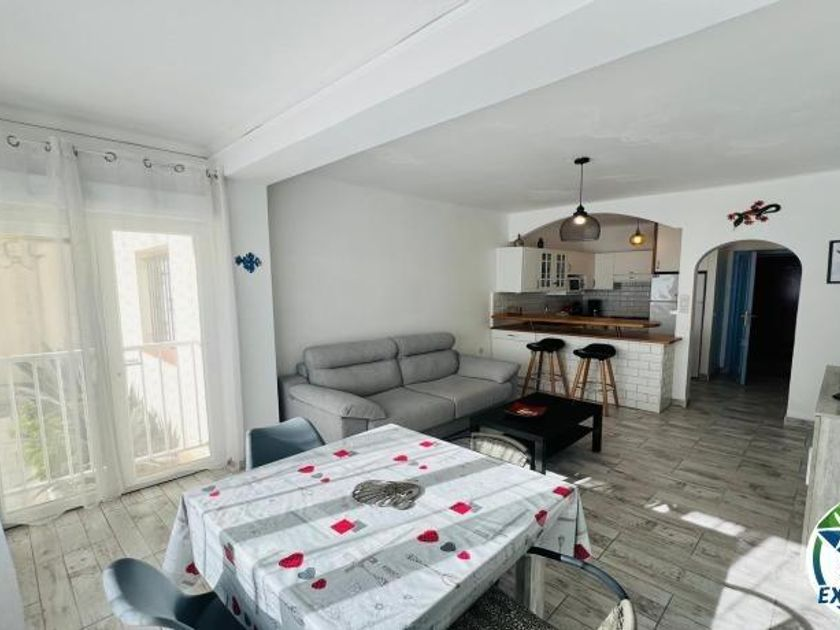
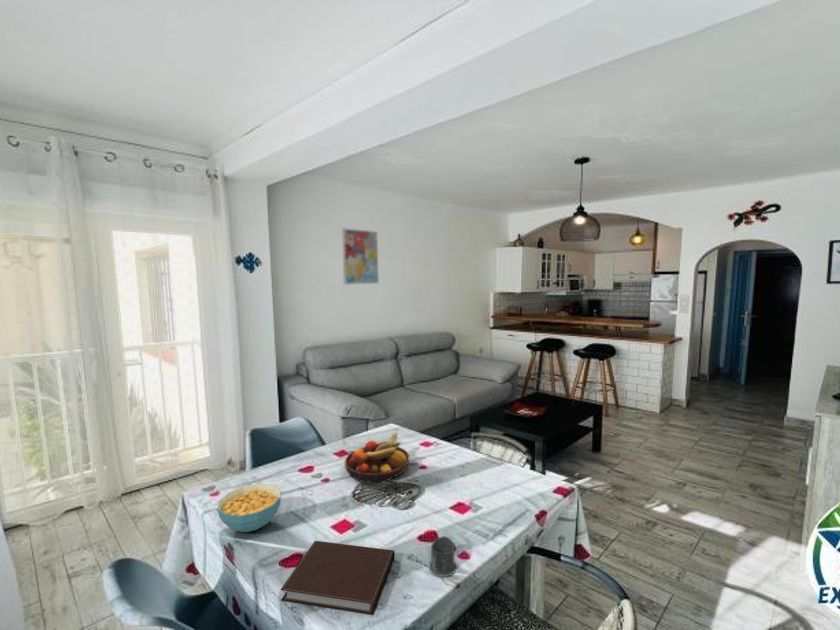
+ wall art (361, 257)
+ notebook (341, 573)
+ mug (440, 558)
+ cereal bowl (250, 512)
+ fruit bowl (377, 455)
